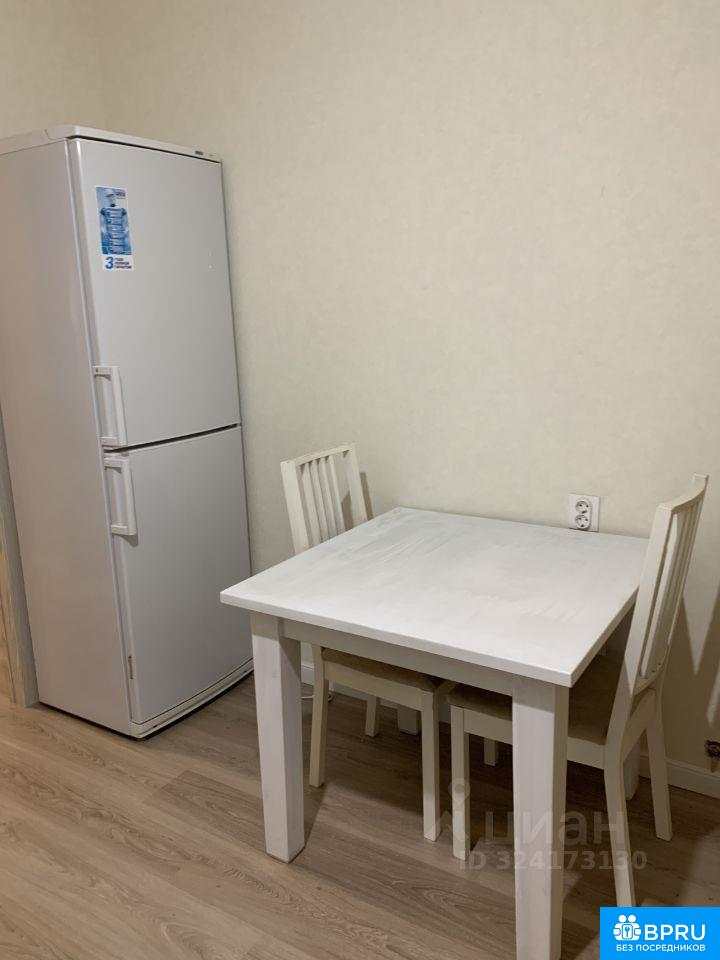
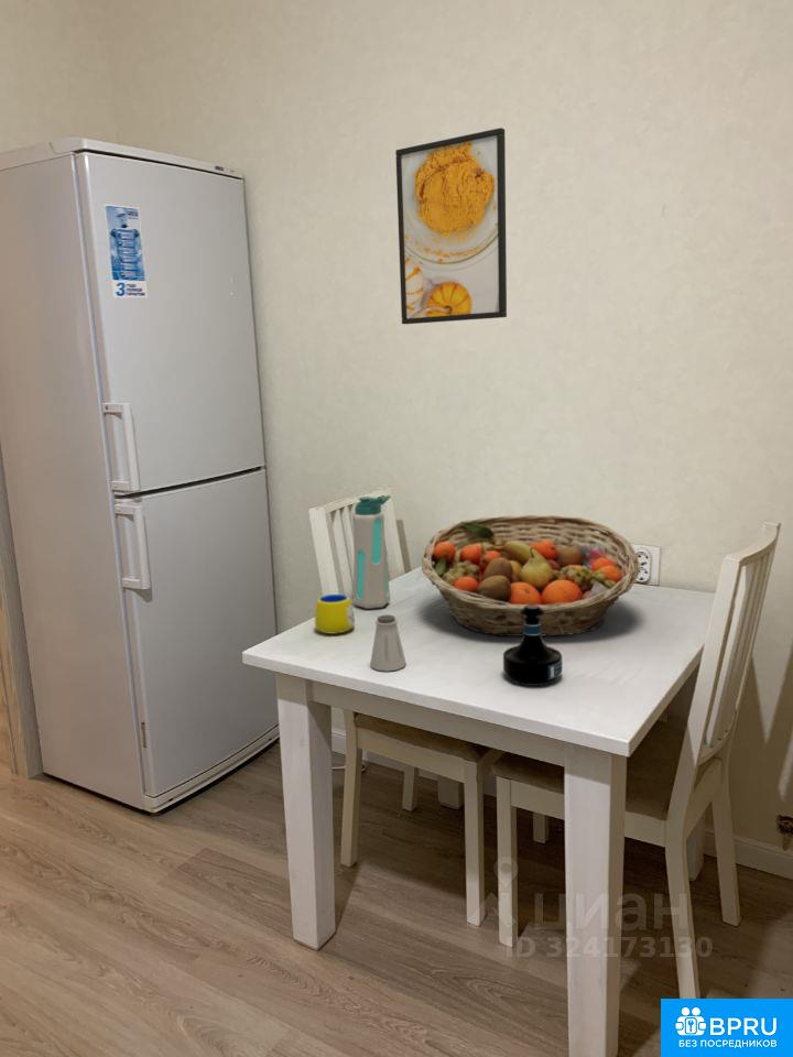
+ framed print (449, 232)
+ water bottle (372, 551)
+ fruit basket (528, 573)
+ saltshaker (387, 641)
+ mug (334, 611)
+ tequila bottle (532, 641)
